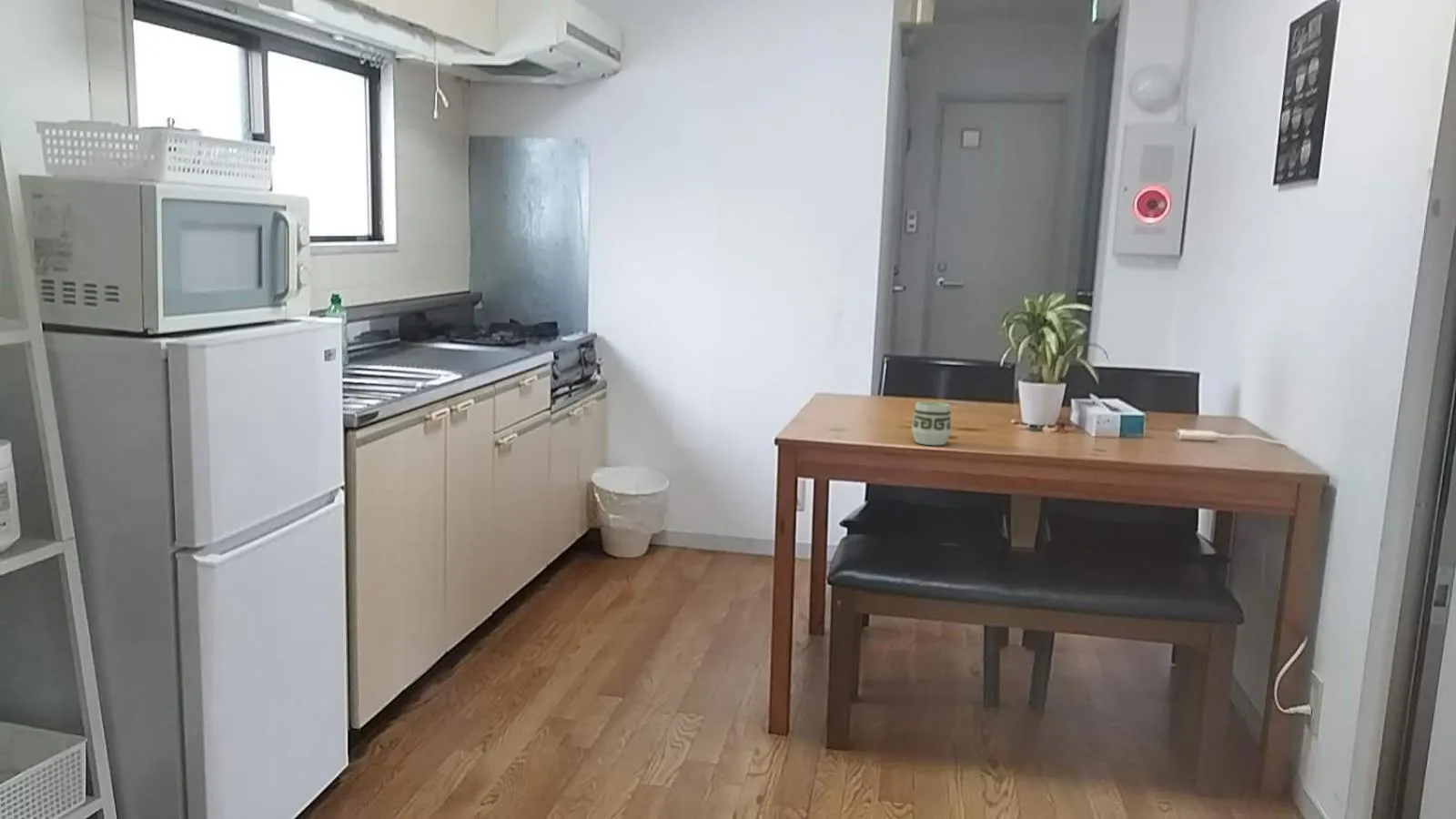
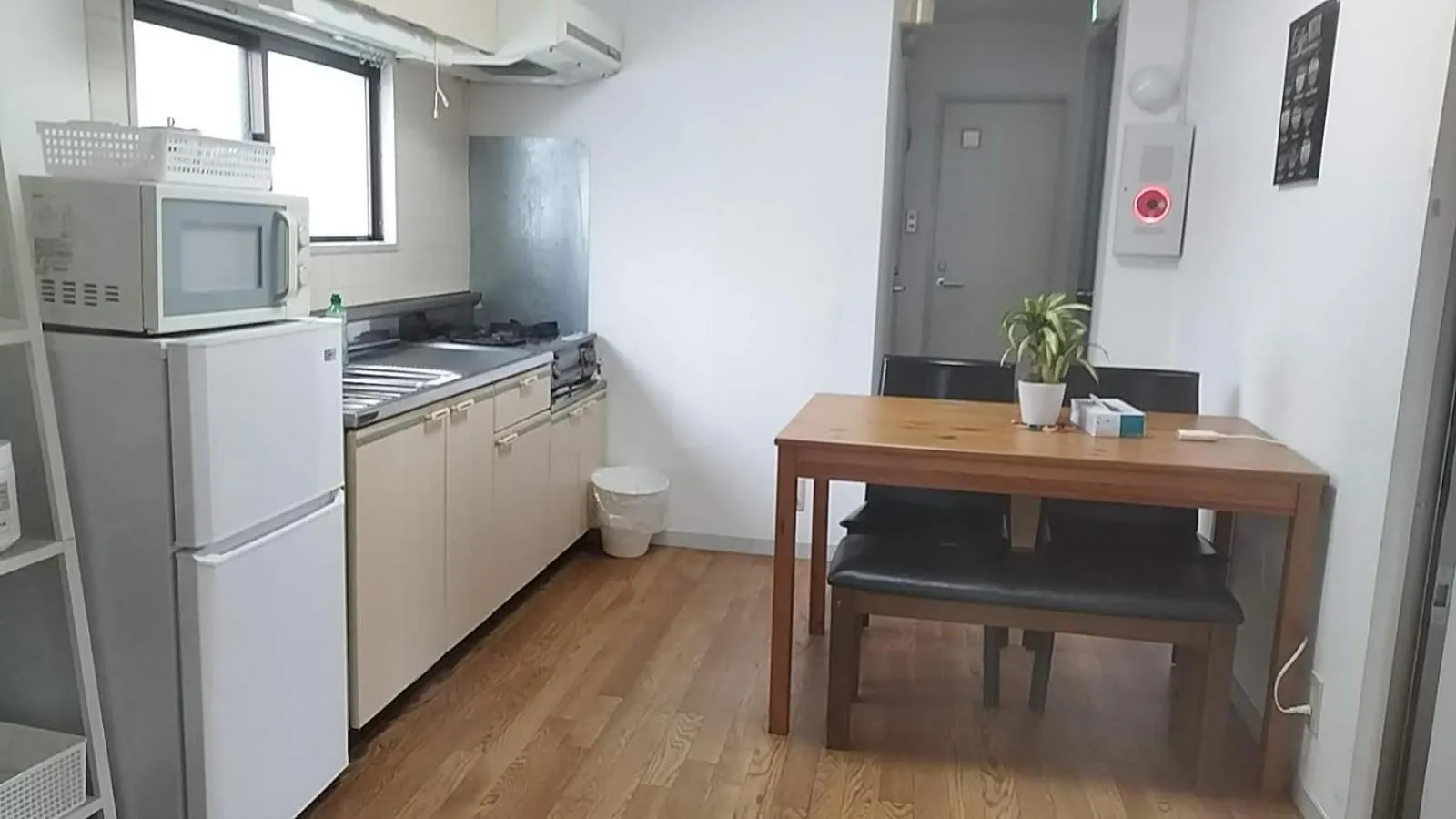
- cup (931, 423)
